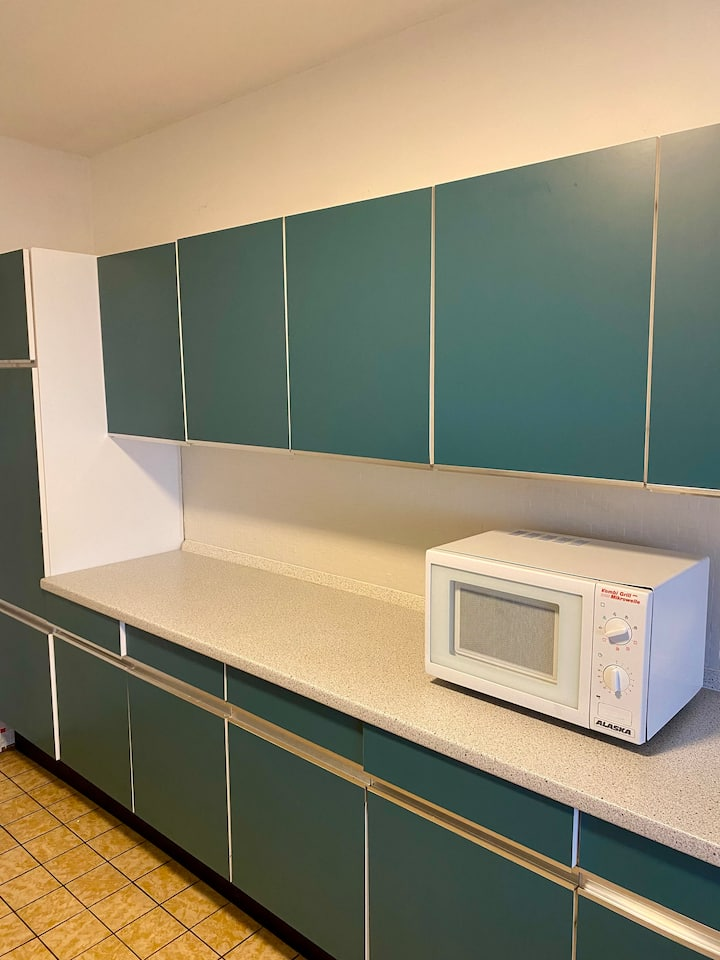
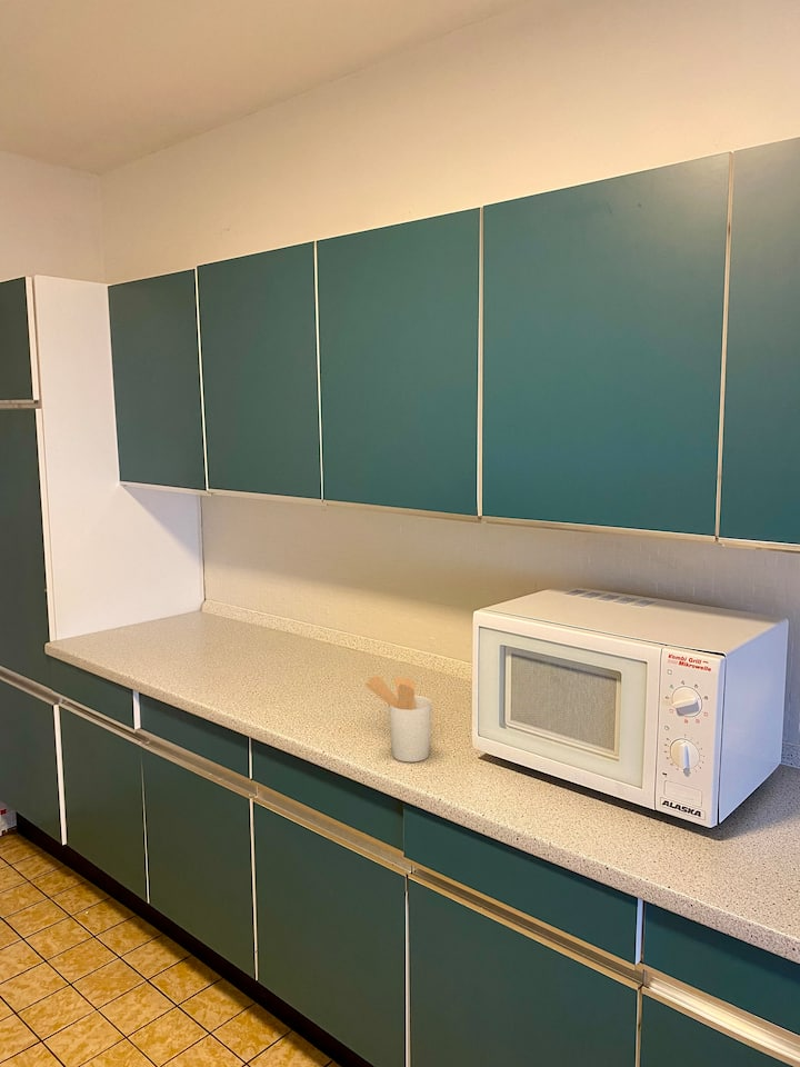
+ utensil holder (399, 715)
